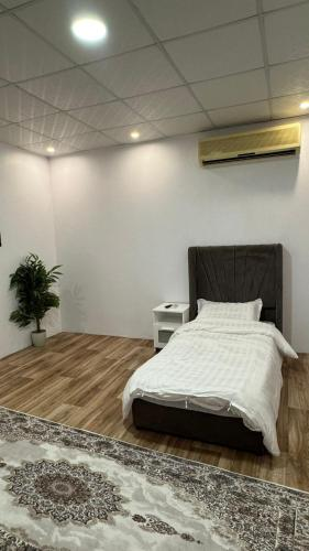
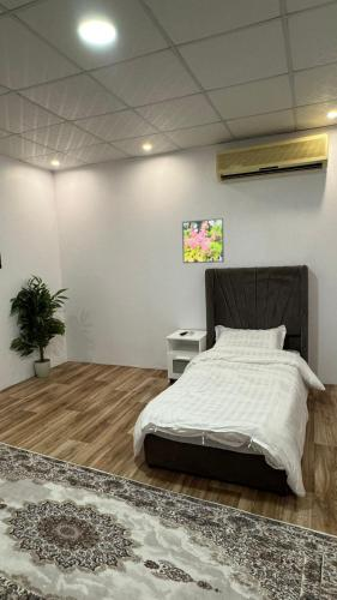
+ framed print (201, 241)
